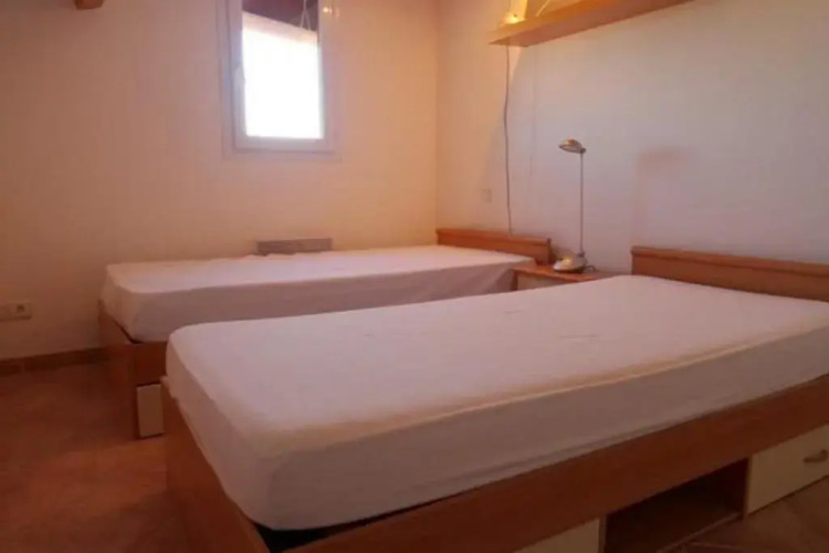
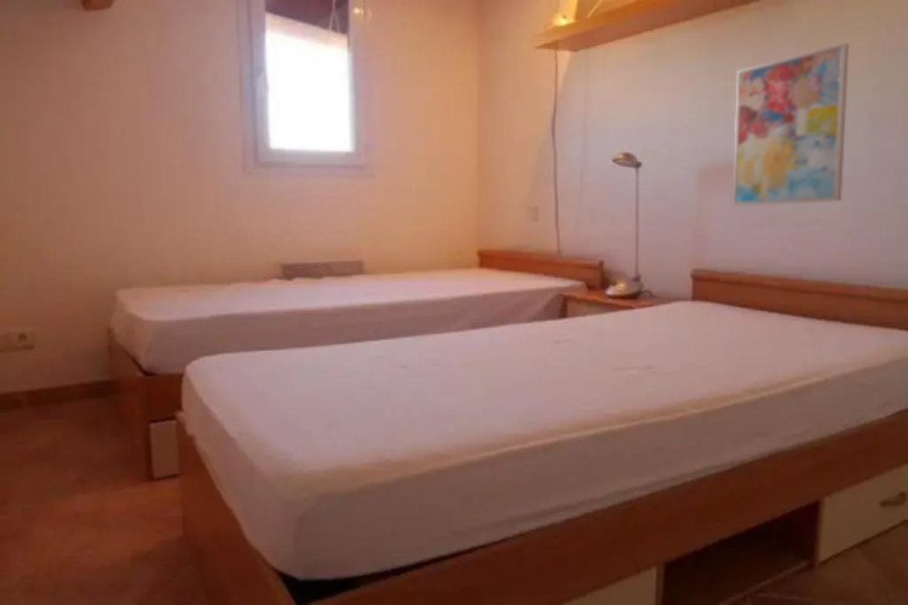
+ wall art (786, 131)
